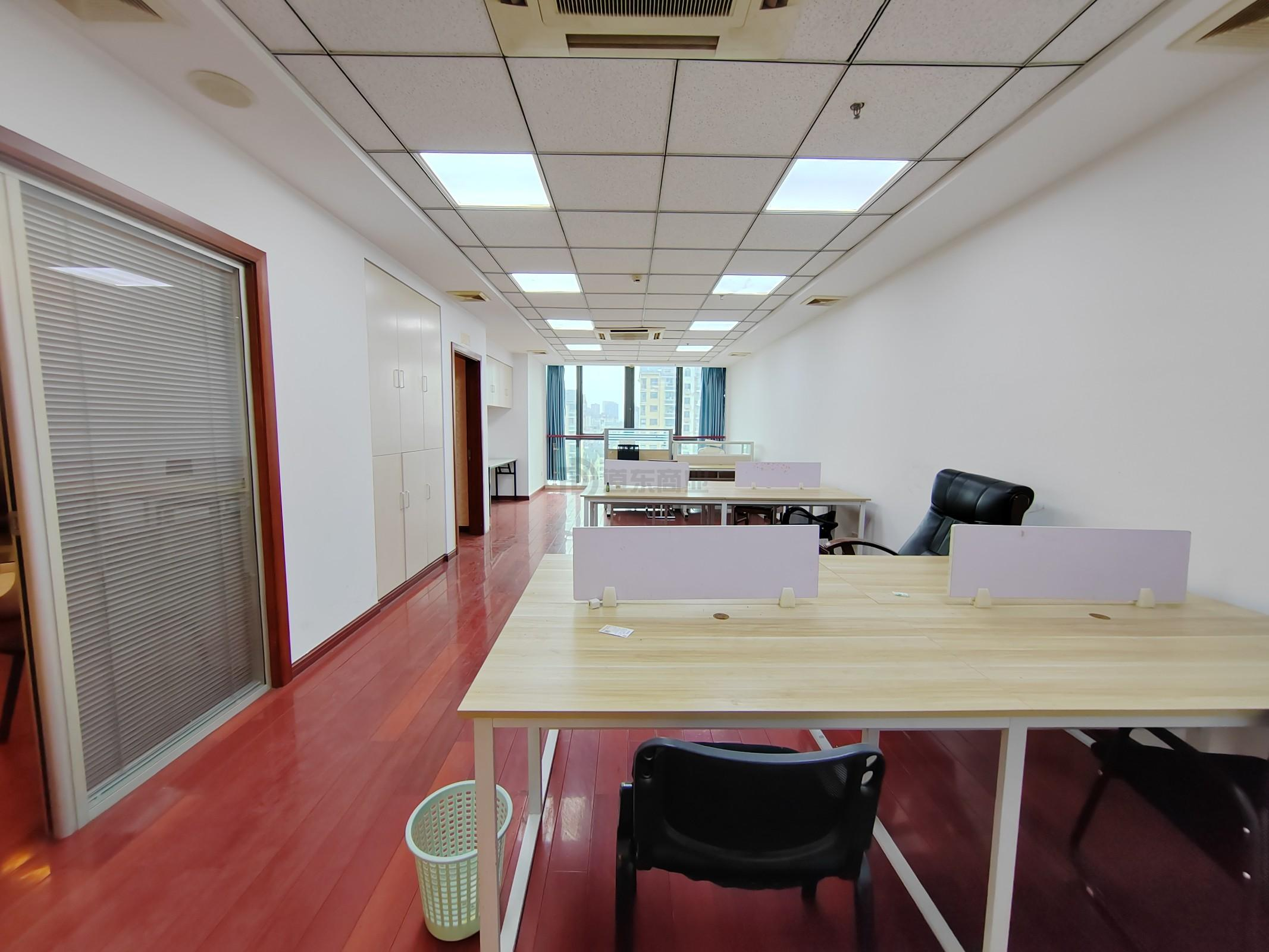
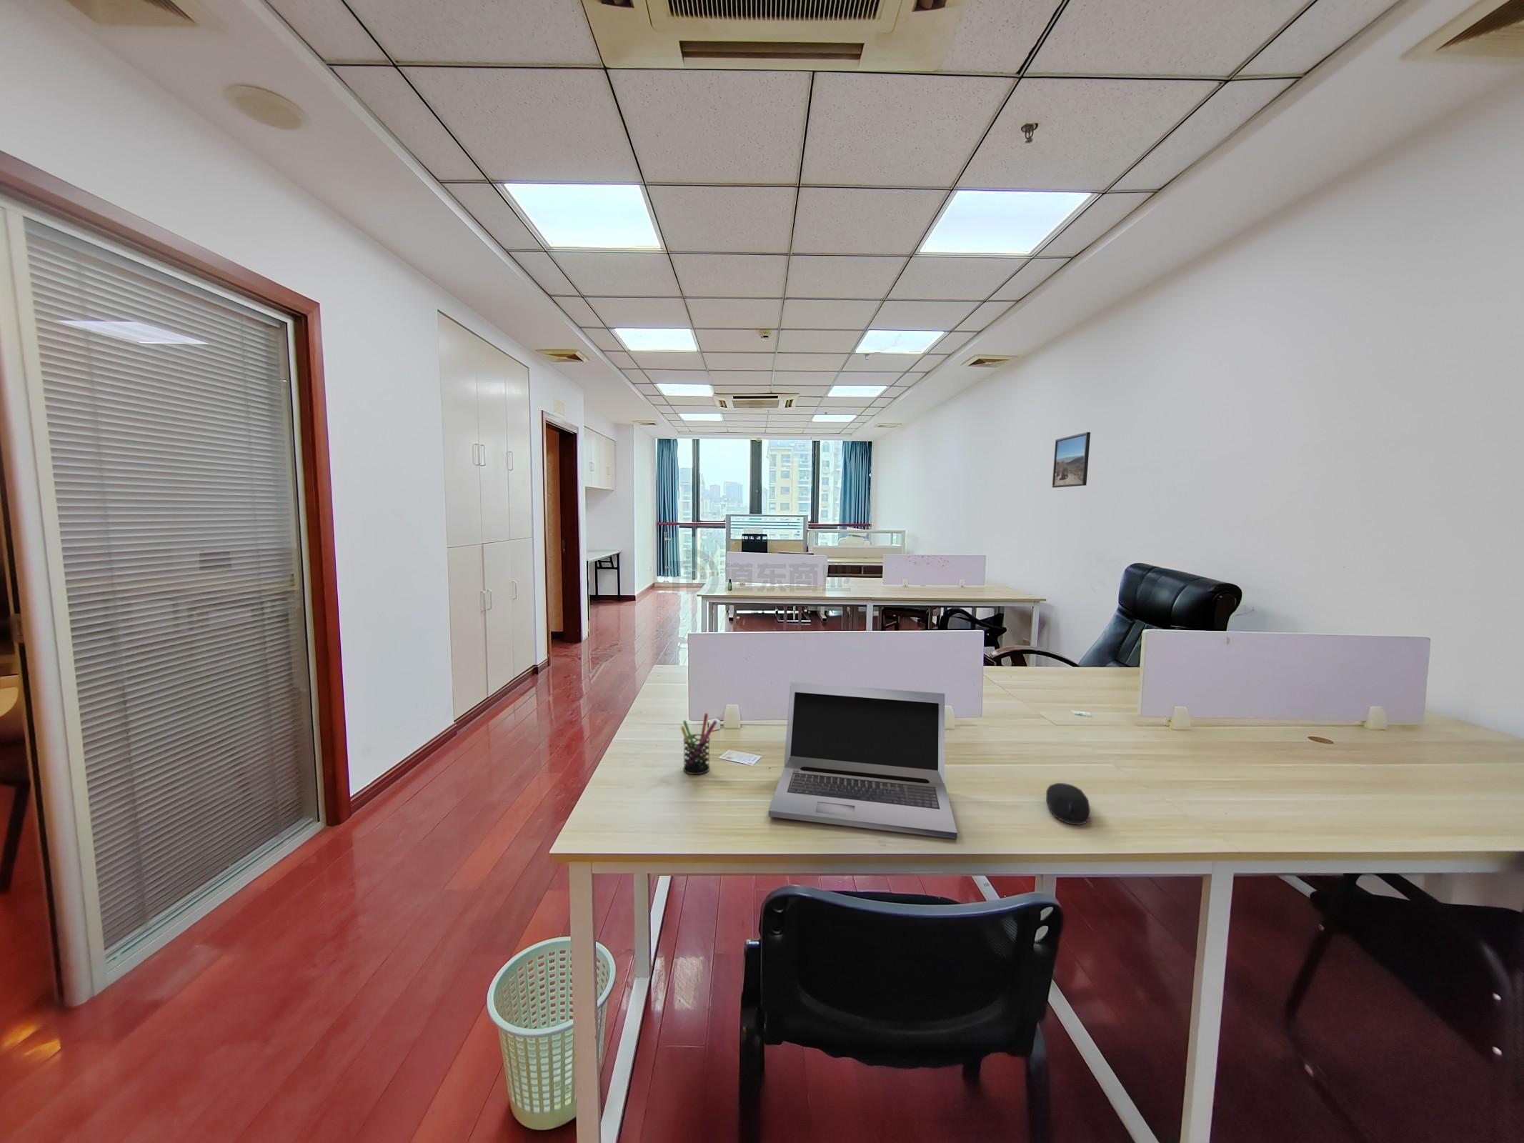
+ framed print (1070, 461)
+ pen holder (695, 742)
+ laptop (862, 750)
+ computer mouse (1068, 800)
